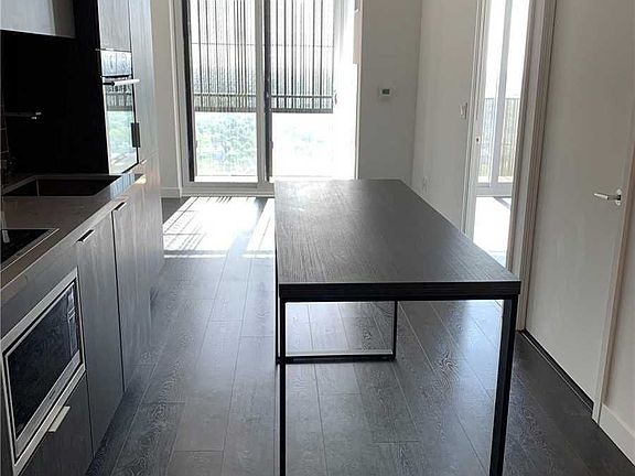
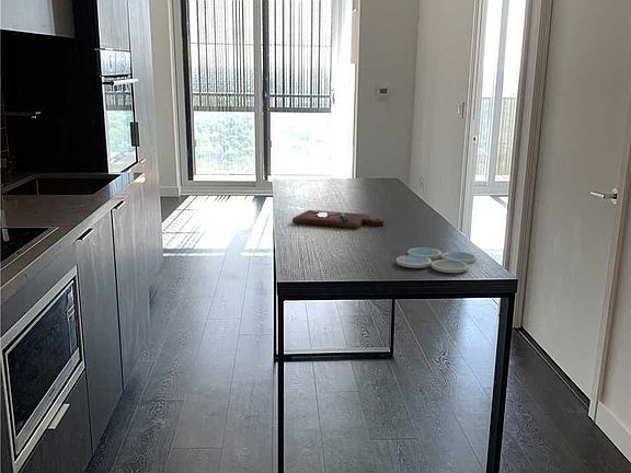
+ drink coaster (436, 257)
+ cutting board (335, 217)
